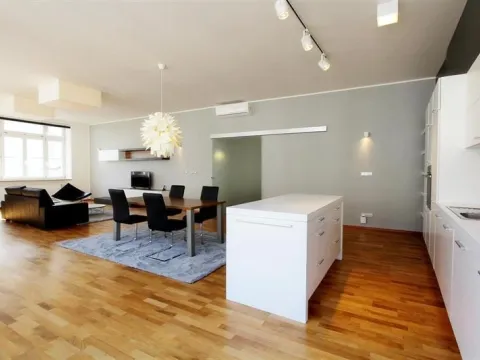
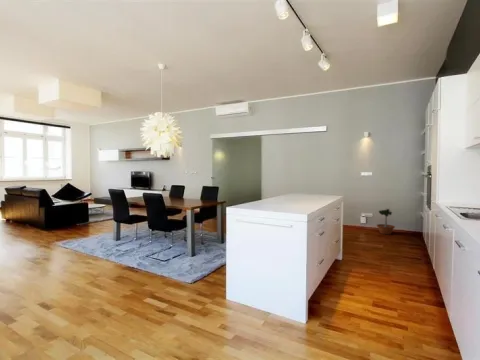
+ potted tree (385, 219)
